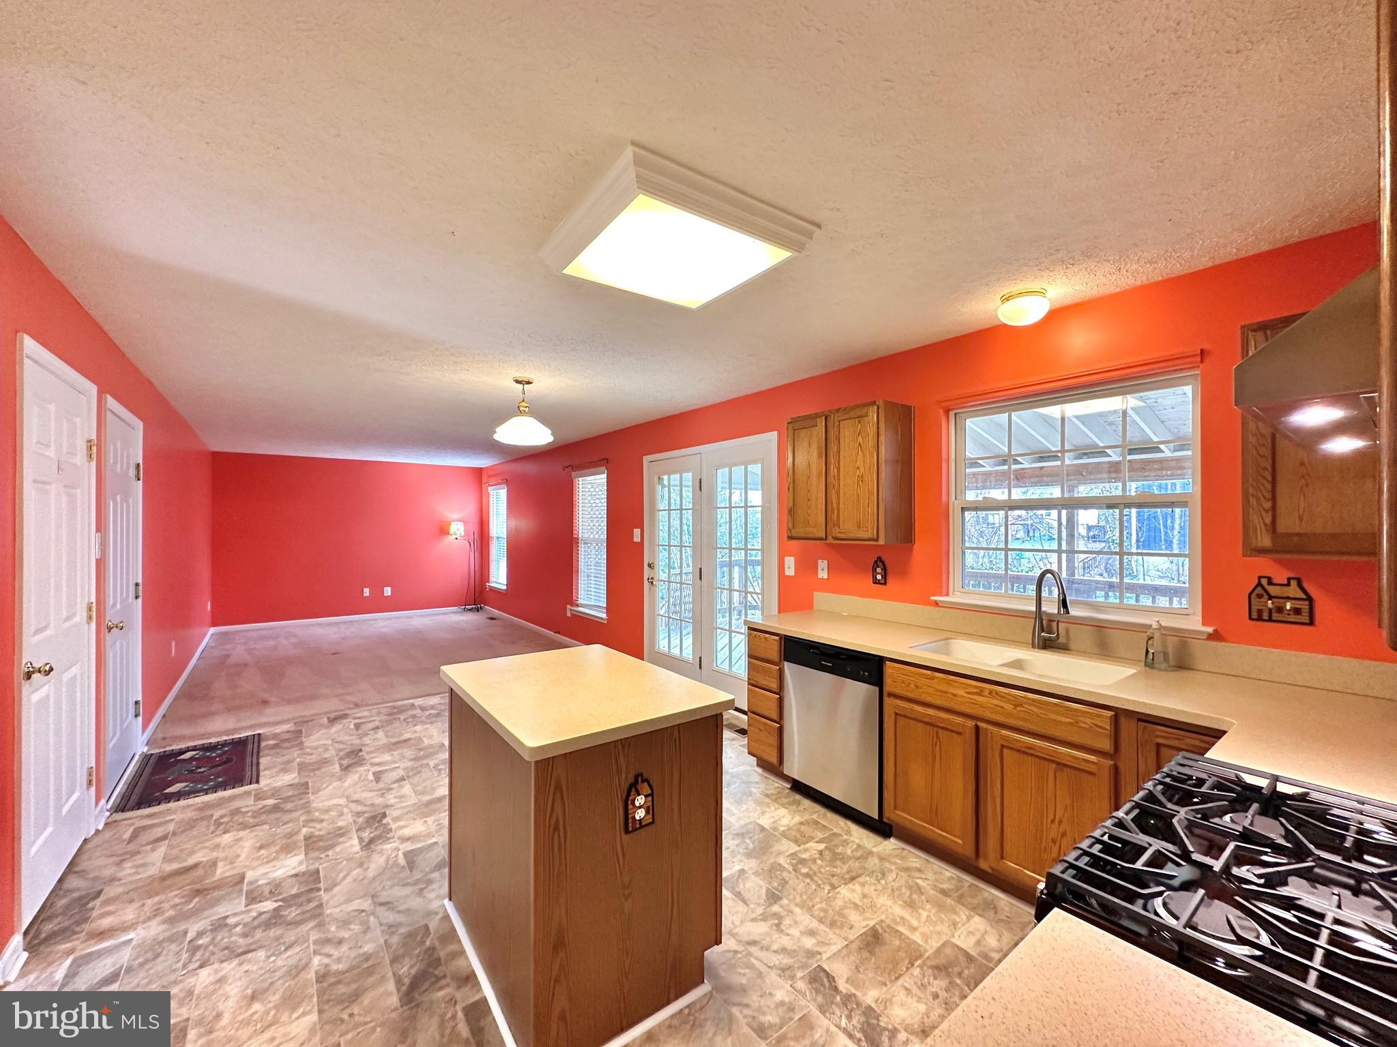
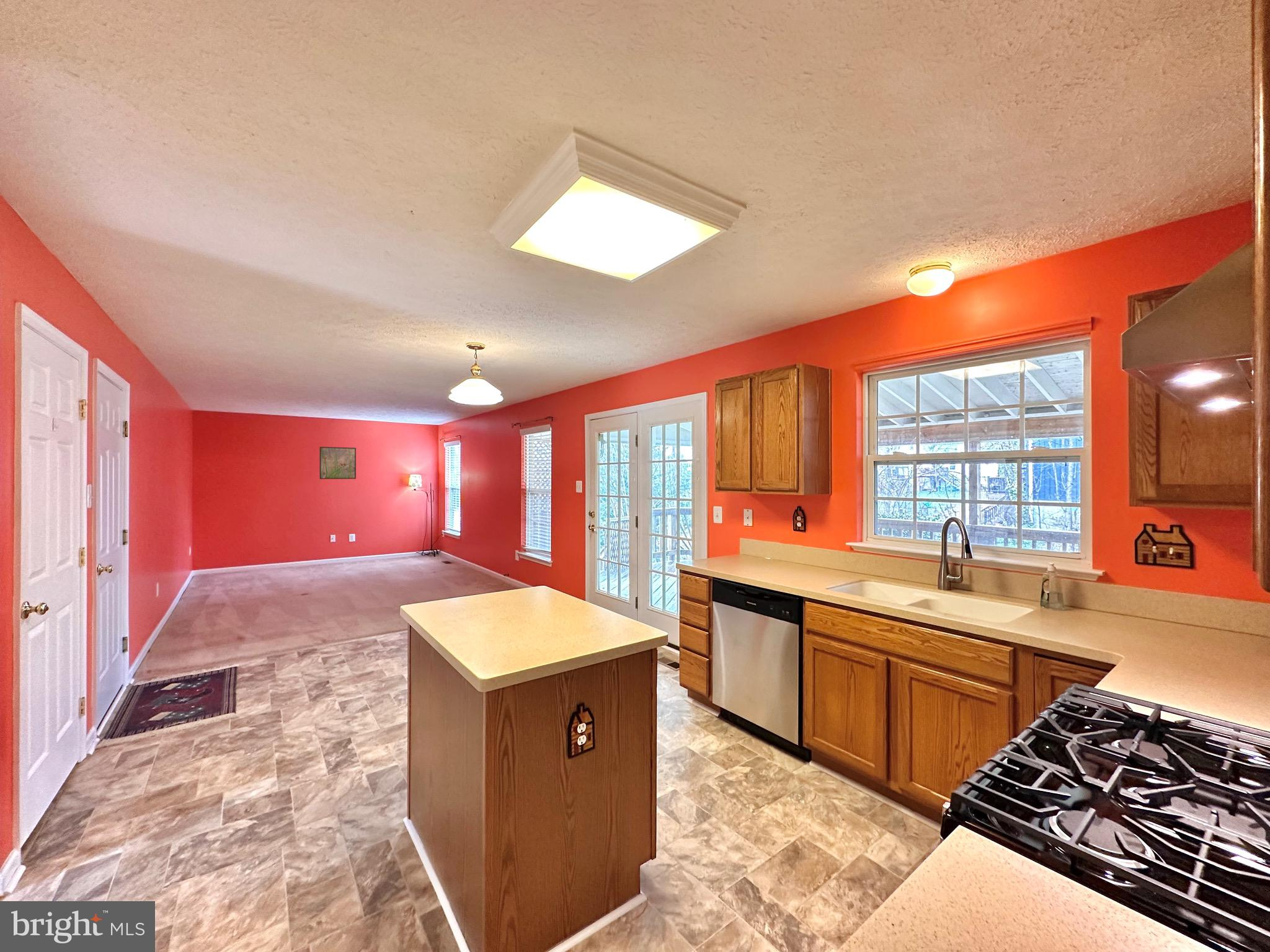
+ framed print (338, 463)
